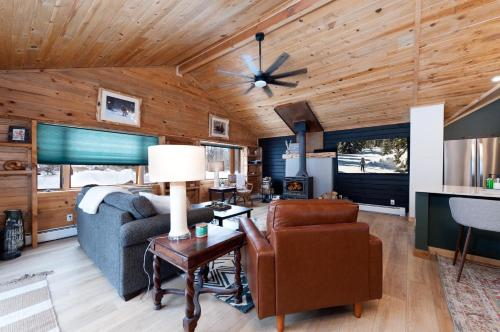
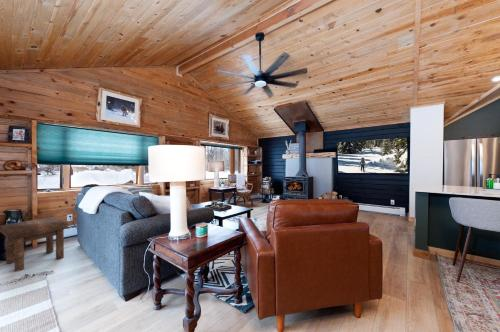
+ stool (35, 239)
